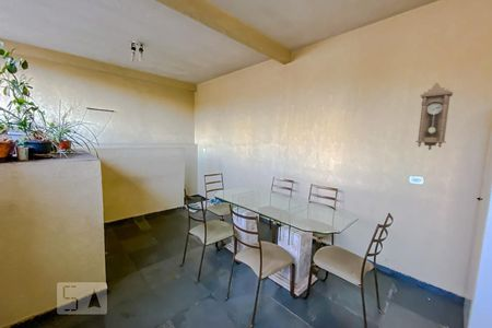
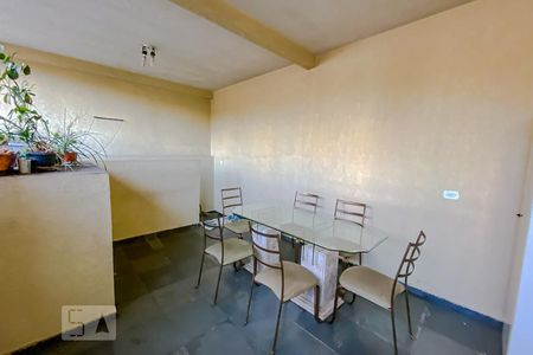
- pendulum clock (433, 117)
